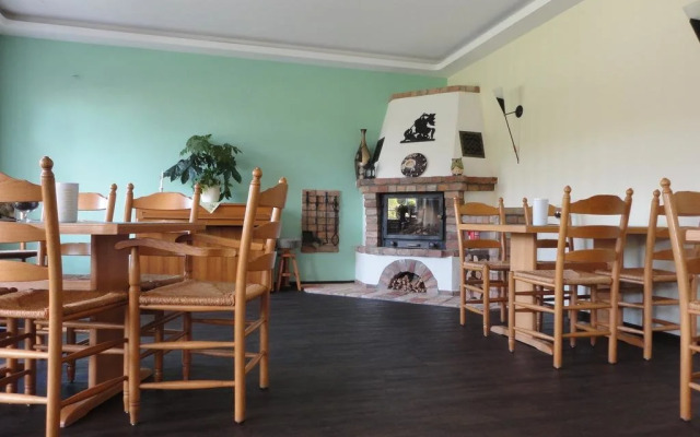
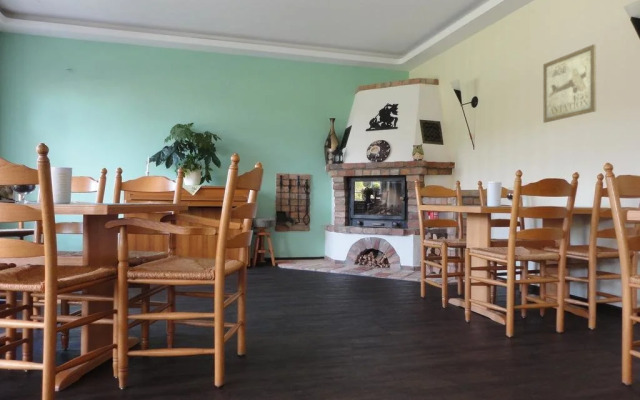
+ wall art (568, 86)
